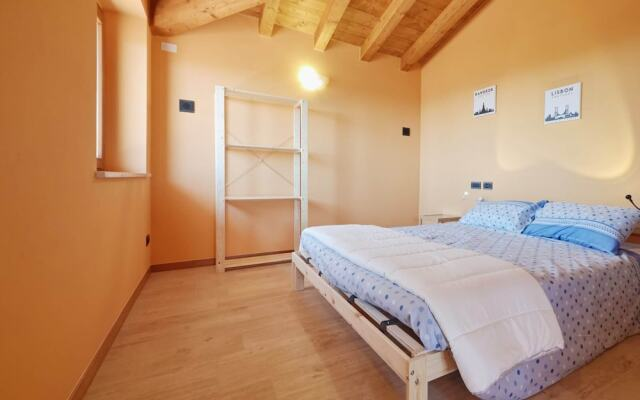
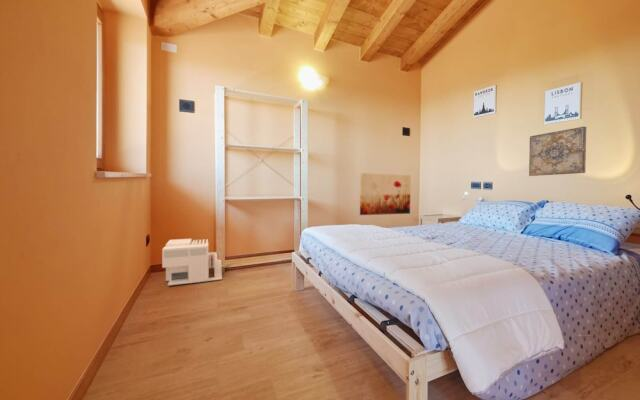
+ wall art (555, 153)
+ architectural model (194, 258)
+ wall art (386, 194)
